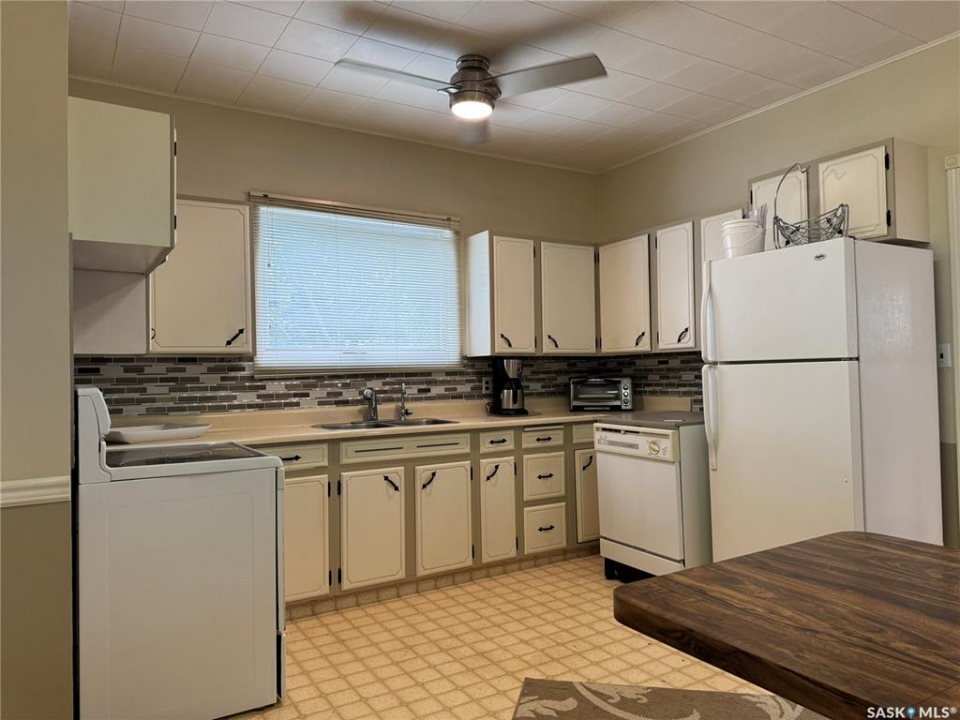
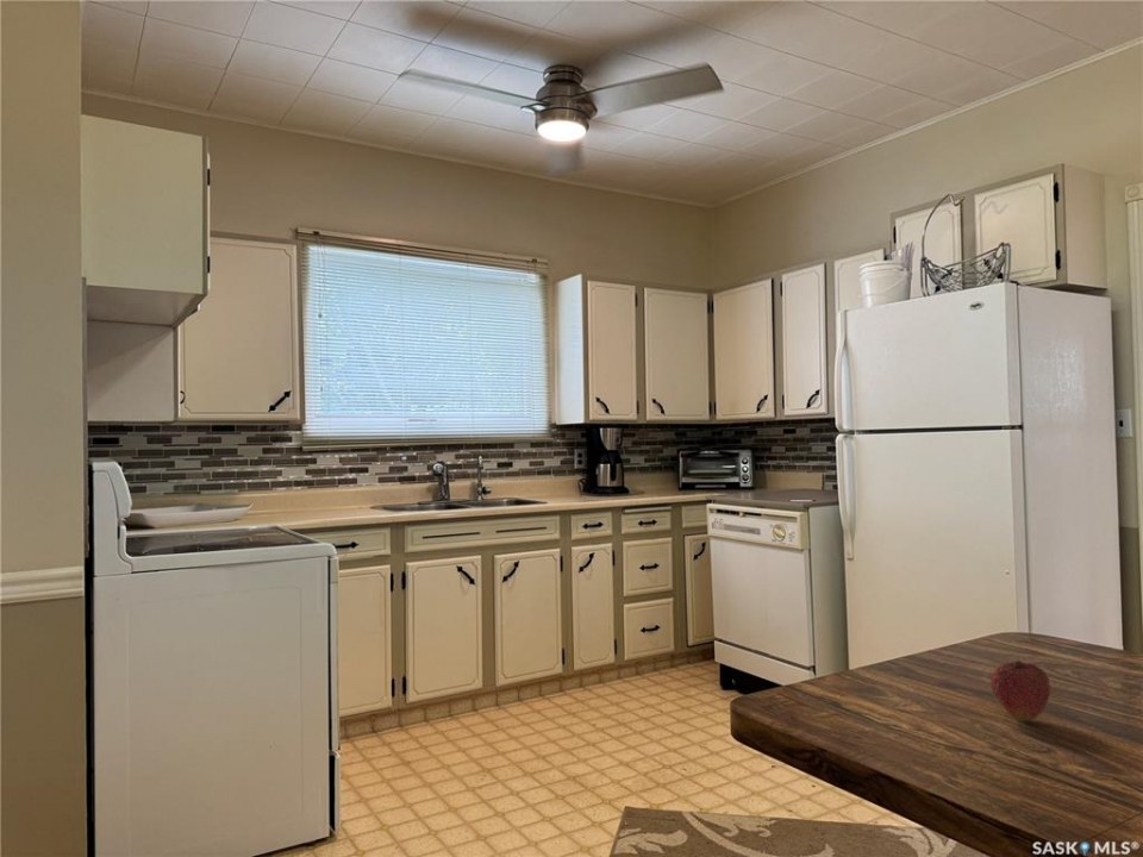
+ fruit (1019, 689)
